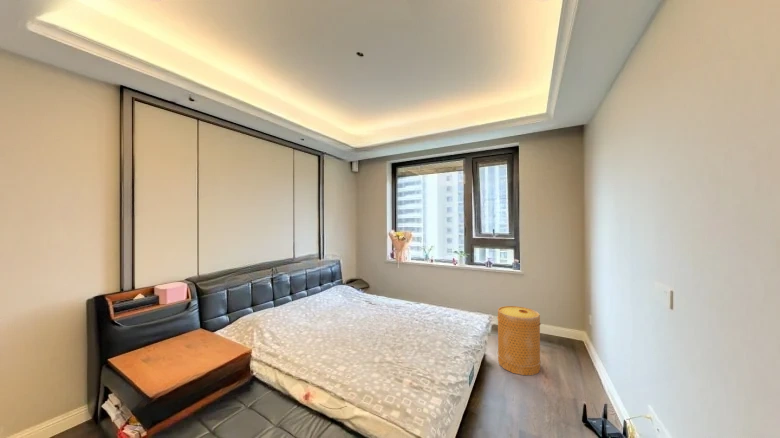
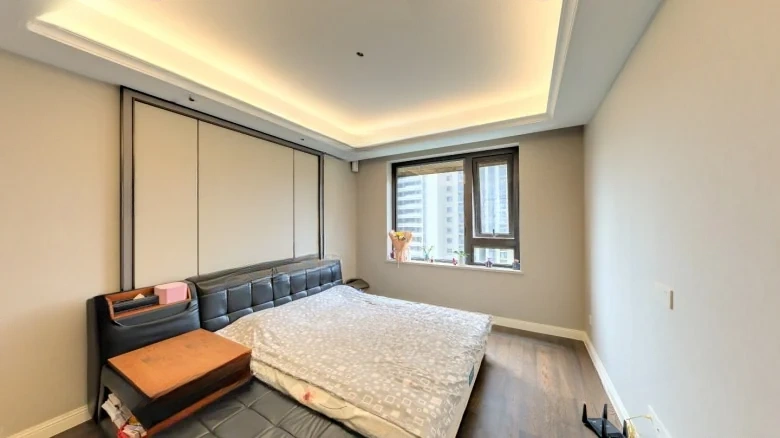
- basket (518, 338)
